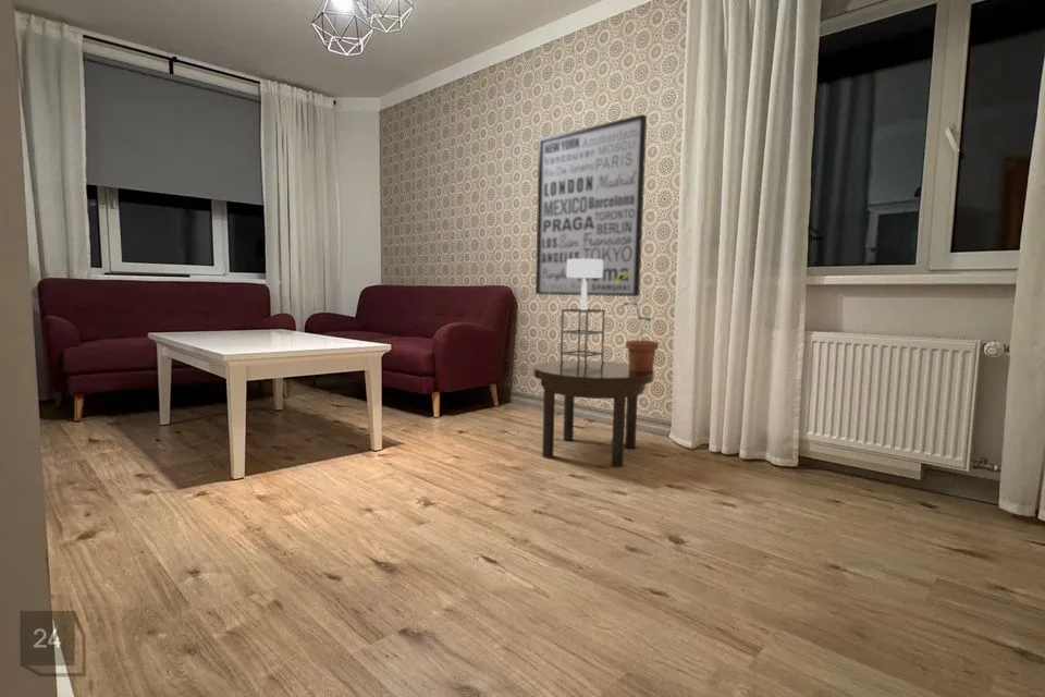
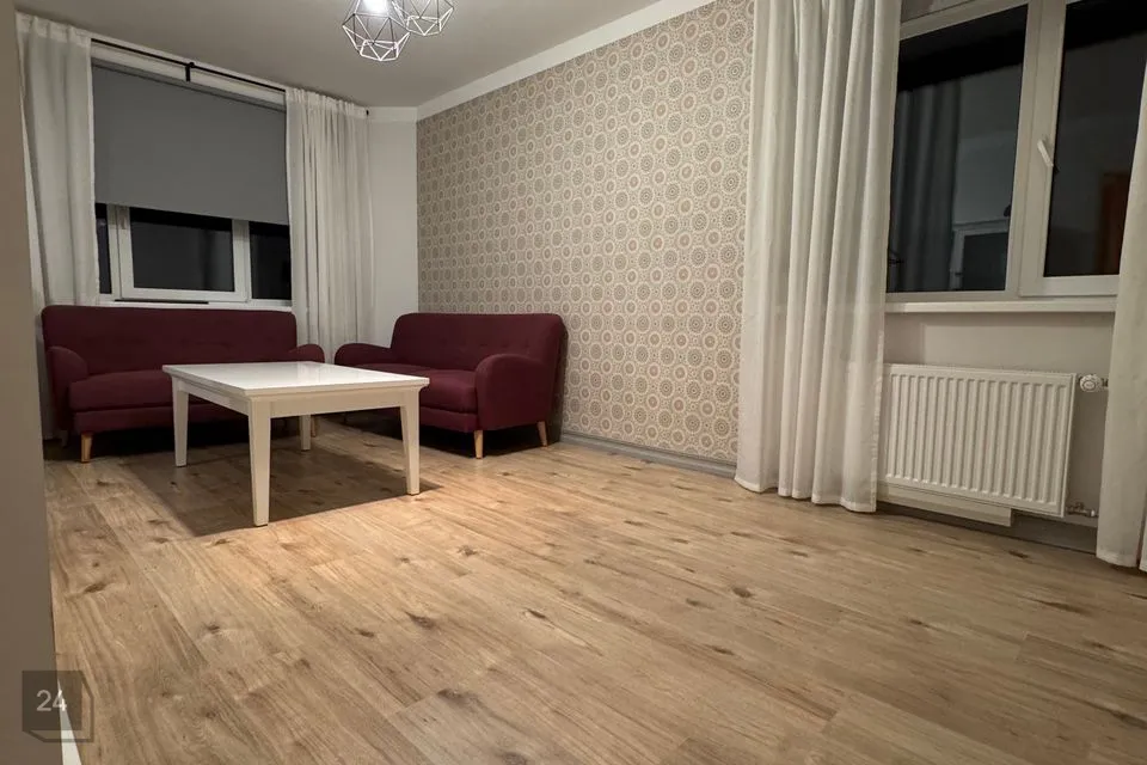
- wall art (586, 212)
- potted plant (638, 318)
- table lamp (583, 311)
- side table (591, 398)
